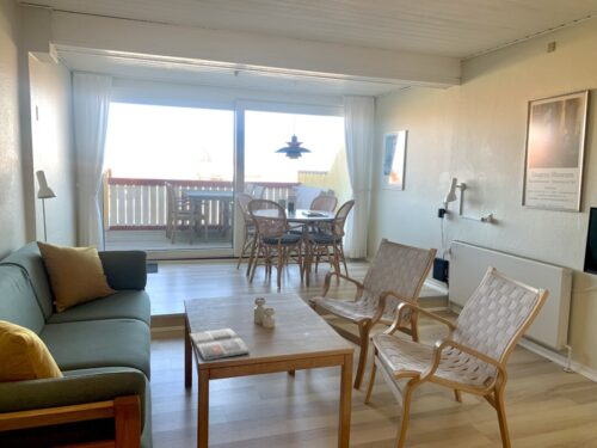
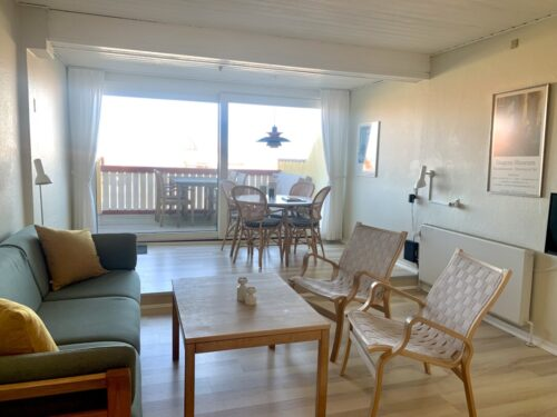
- magazine (217, 340)
